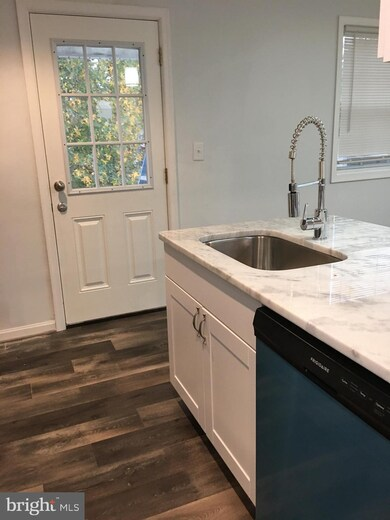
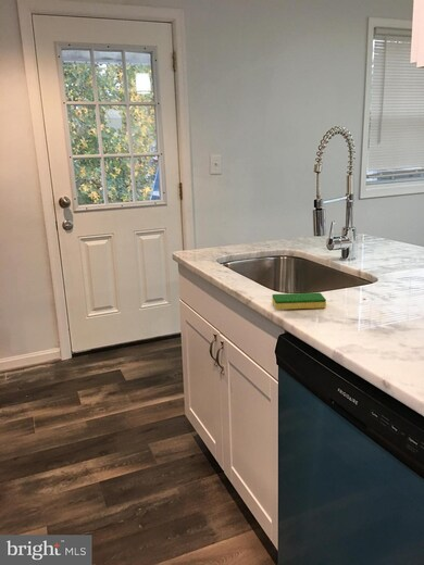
+ dish sponge (298, 300)
